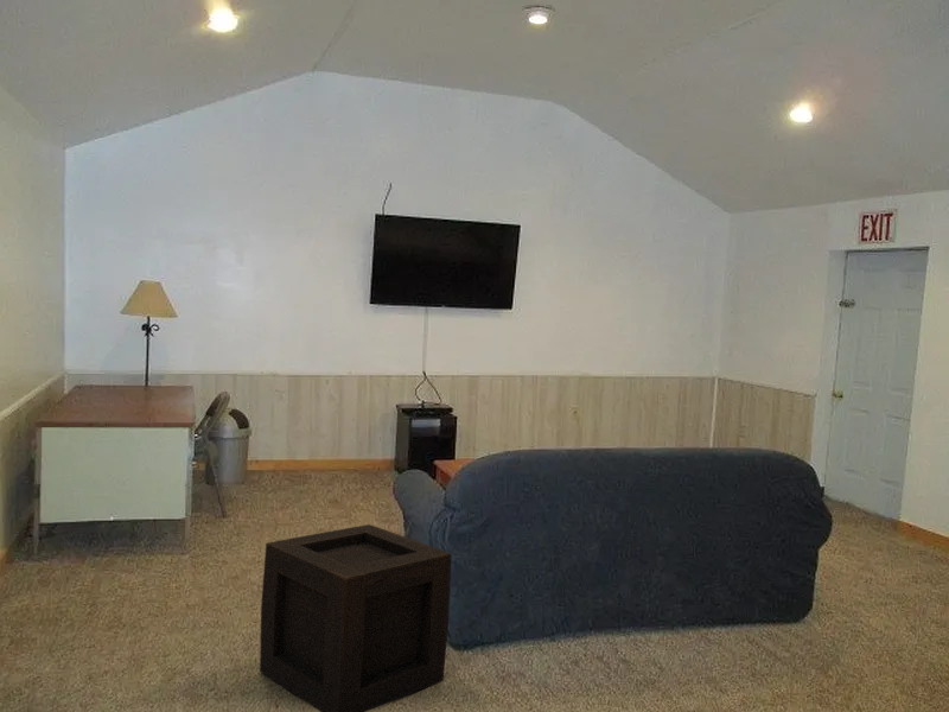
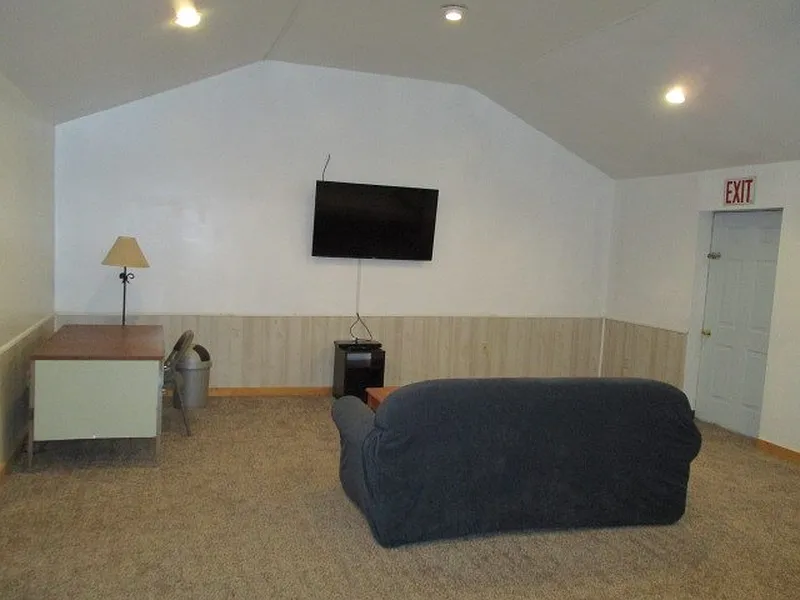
- wooden crate (355, 612)
